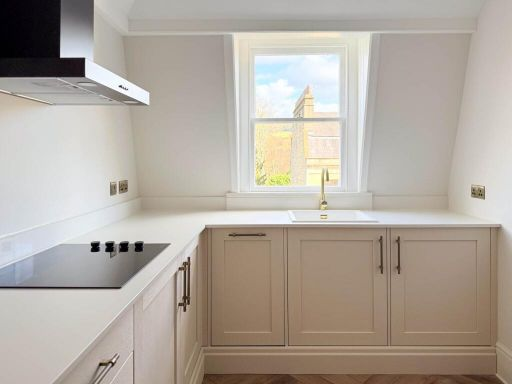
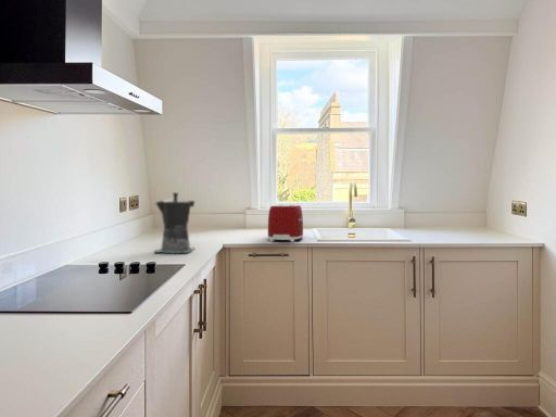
+ coffee maker (176, 222)
+ toaster (286, 222)
